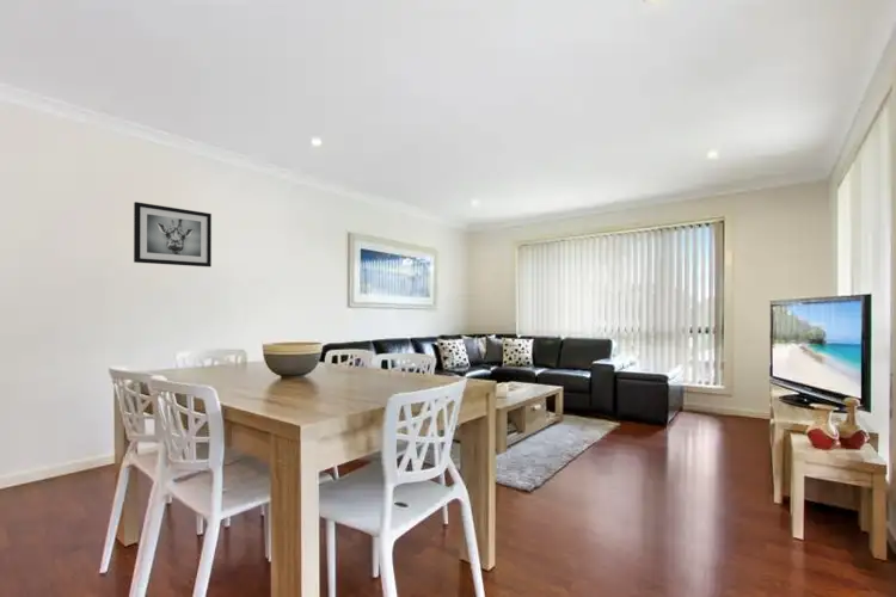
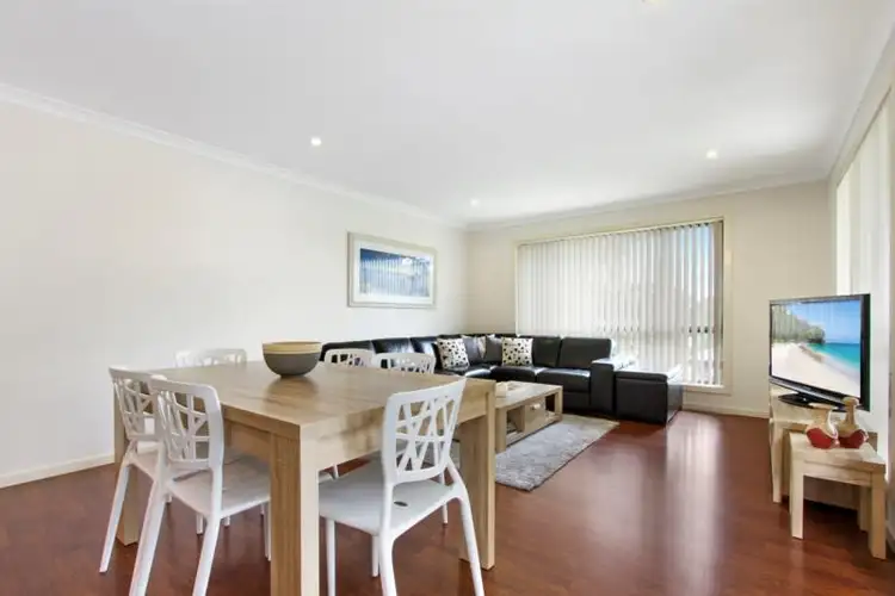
- wall art (174, 236)
